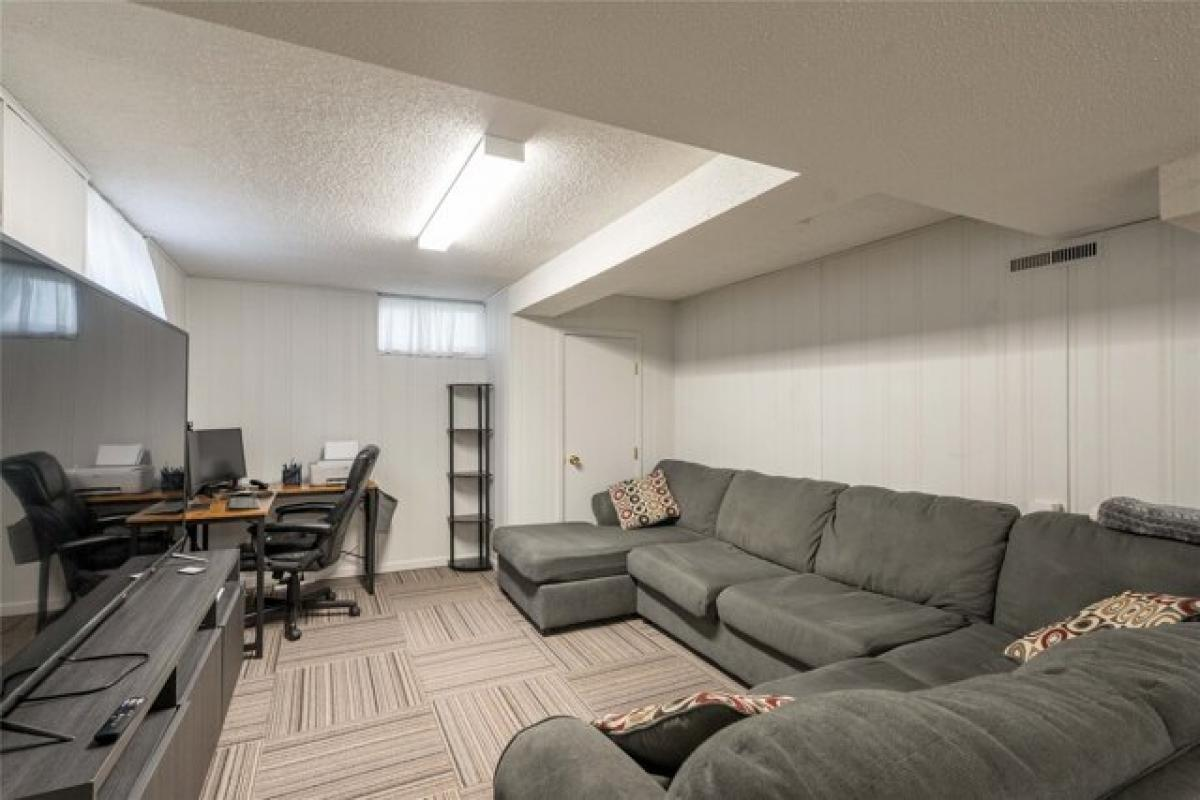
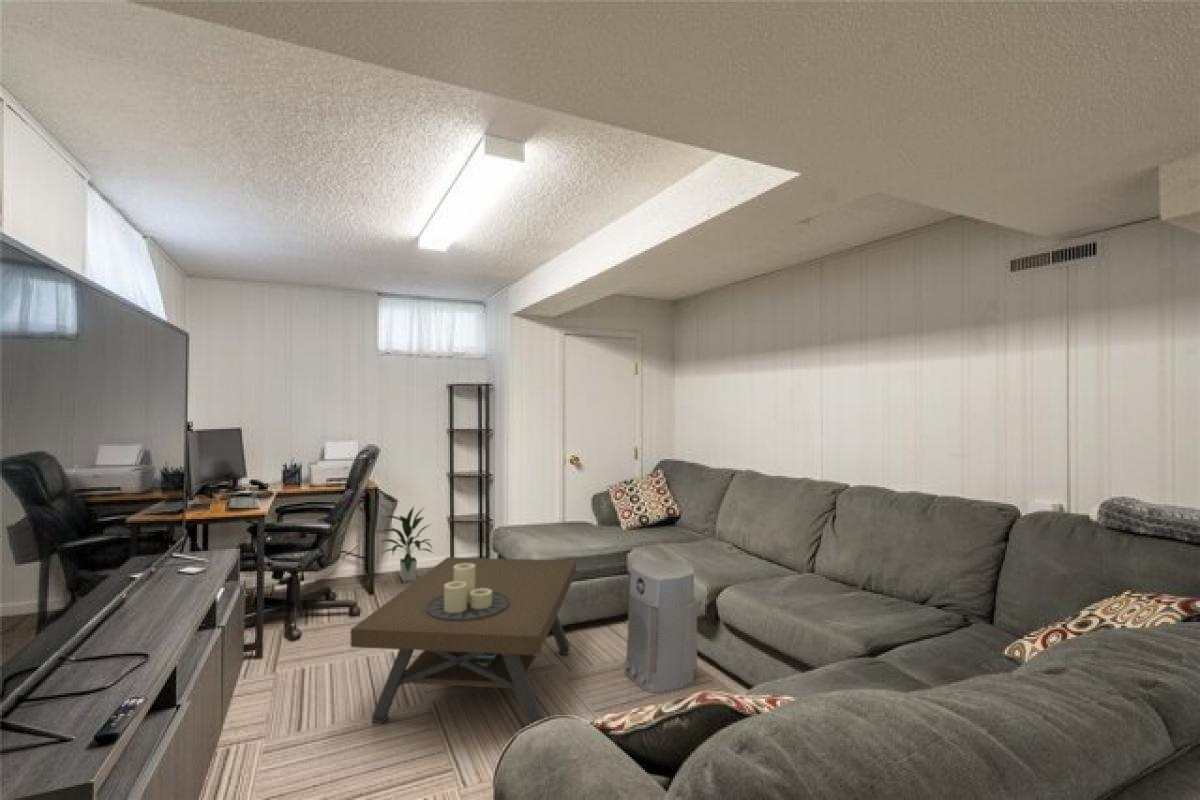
+ coffee table (483, 618)
+ indoor plant (407, 543)
+ air purifier (663, 621)
